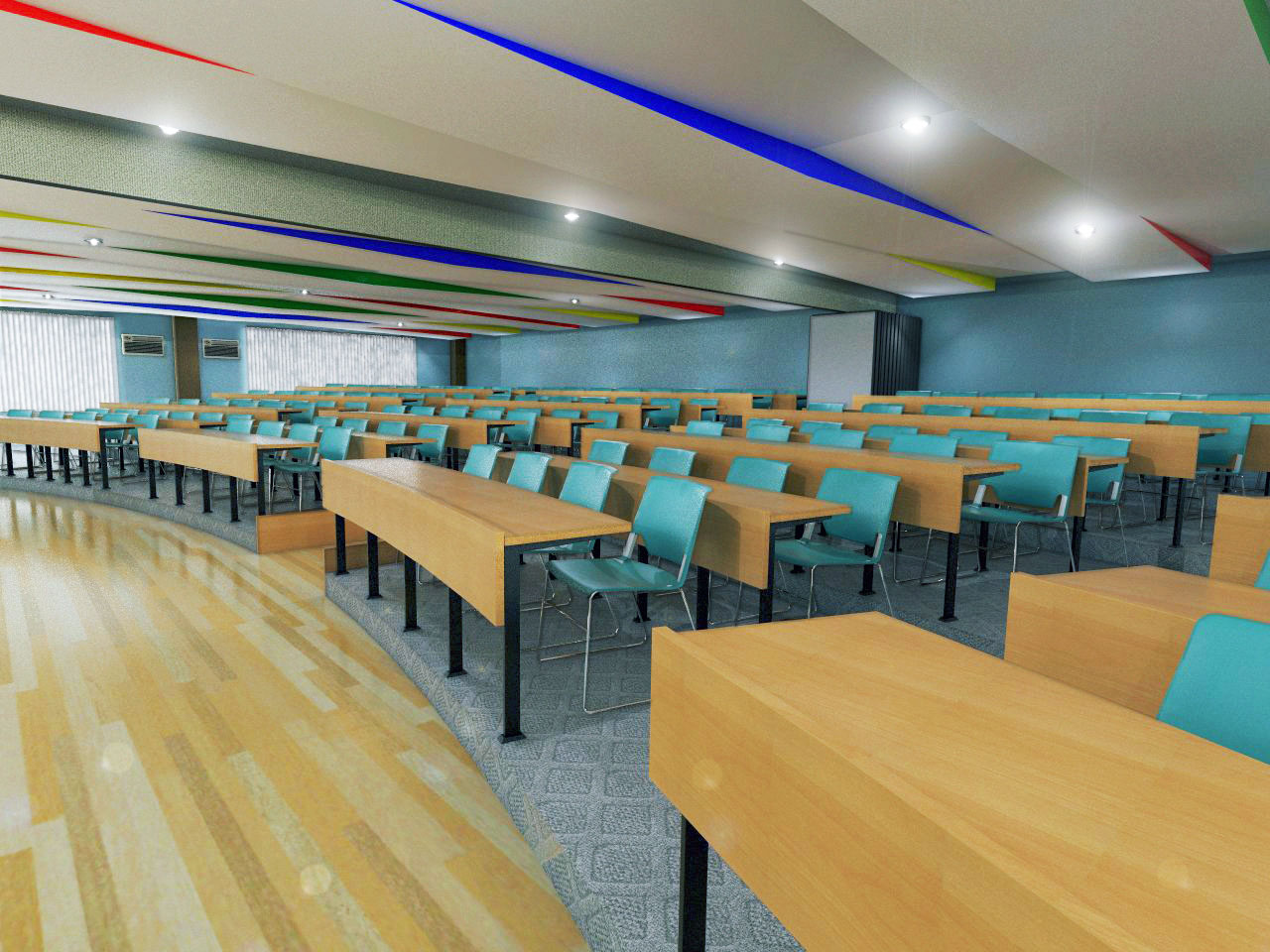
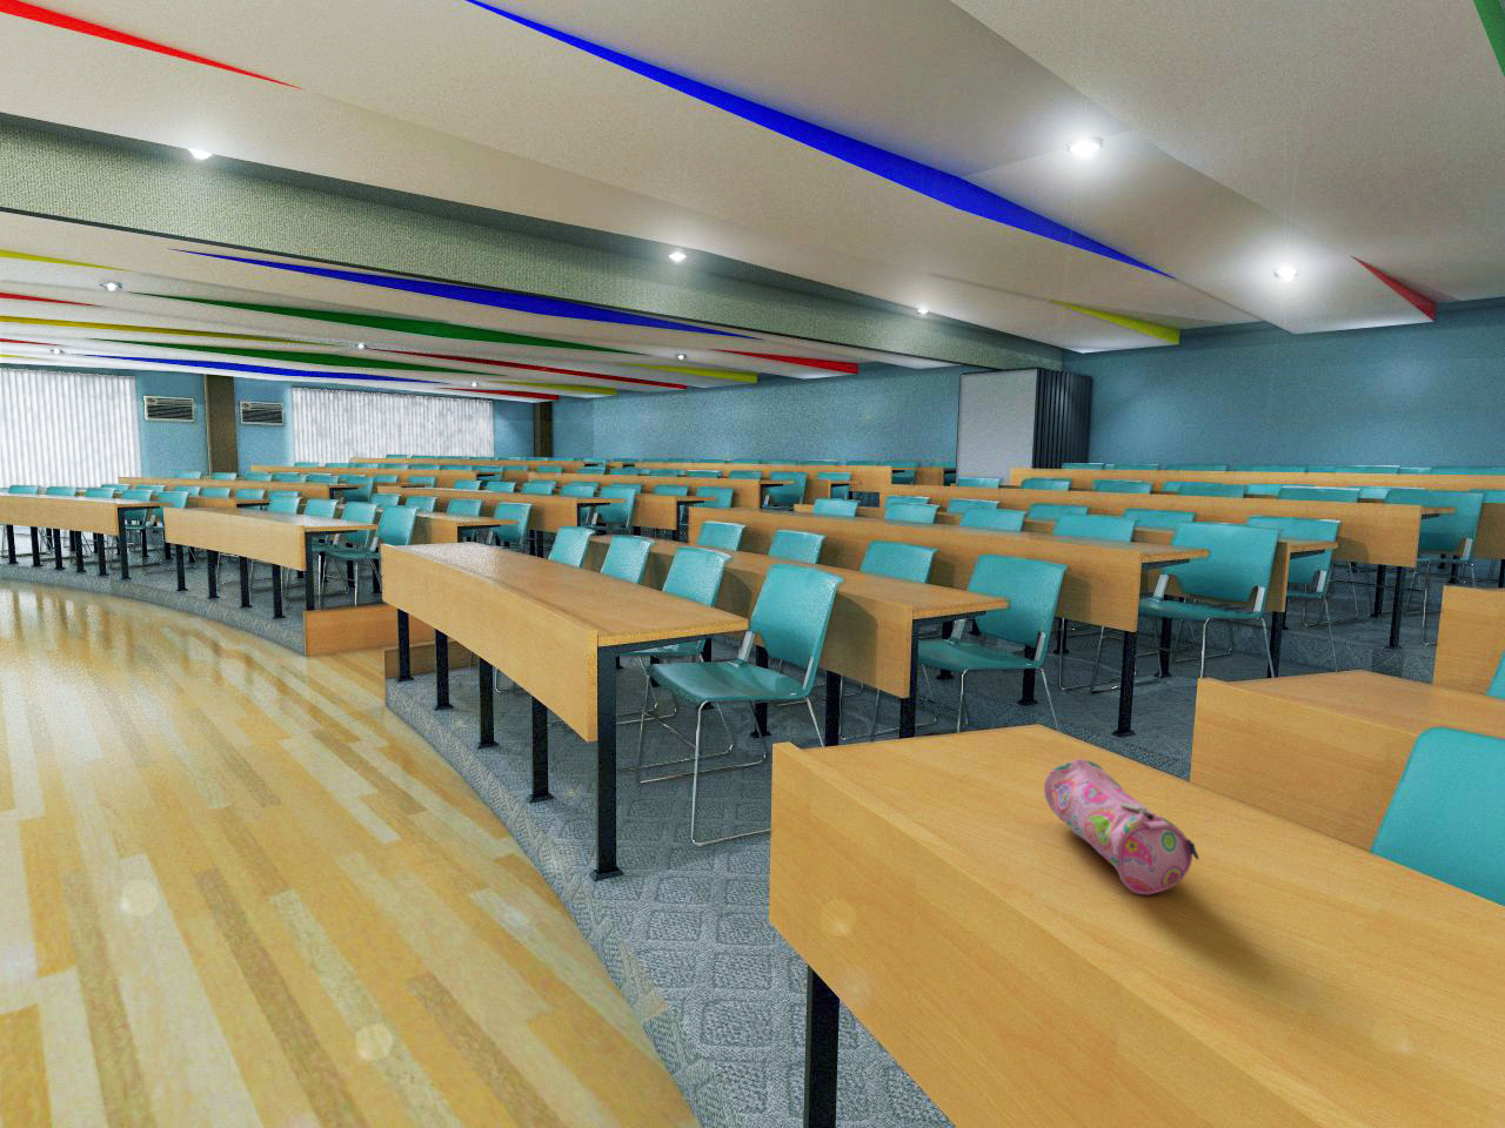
+ pencil case (1113, 819)
